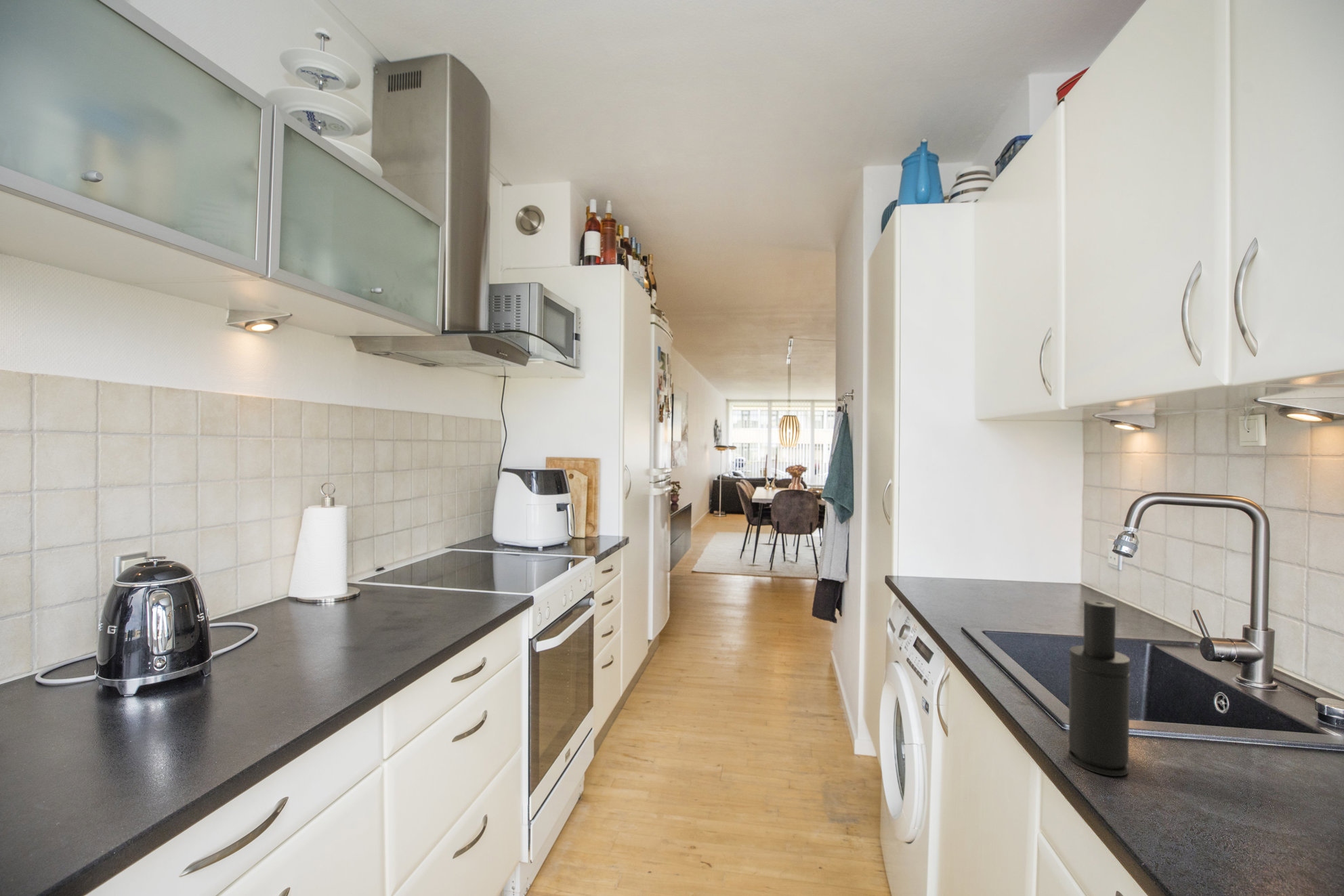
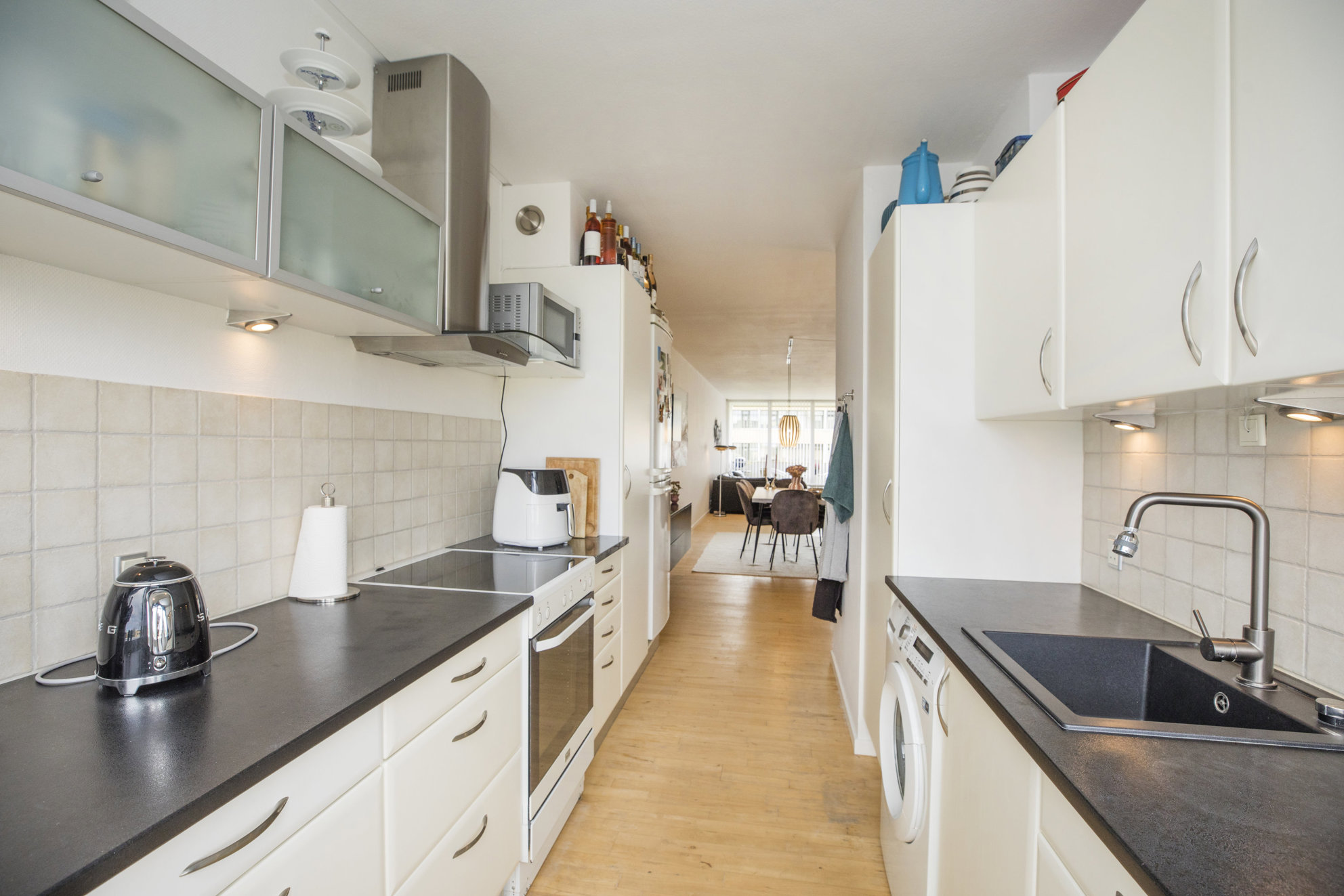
- soap dispenser (1098, 683)
